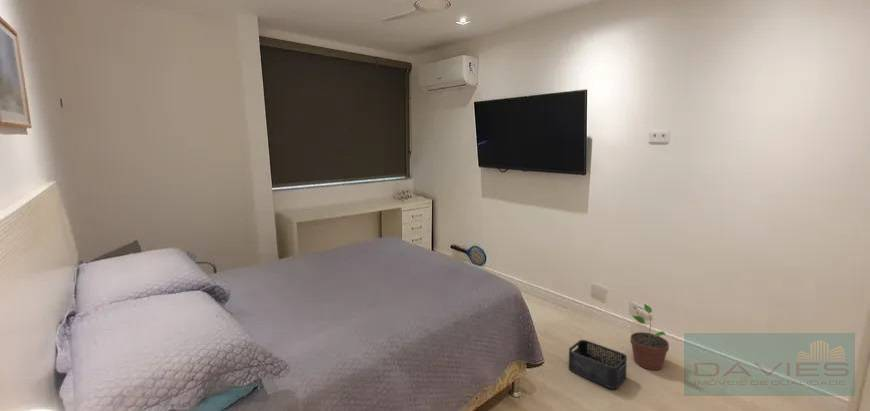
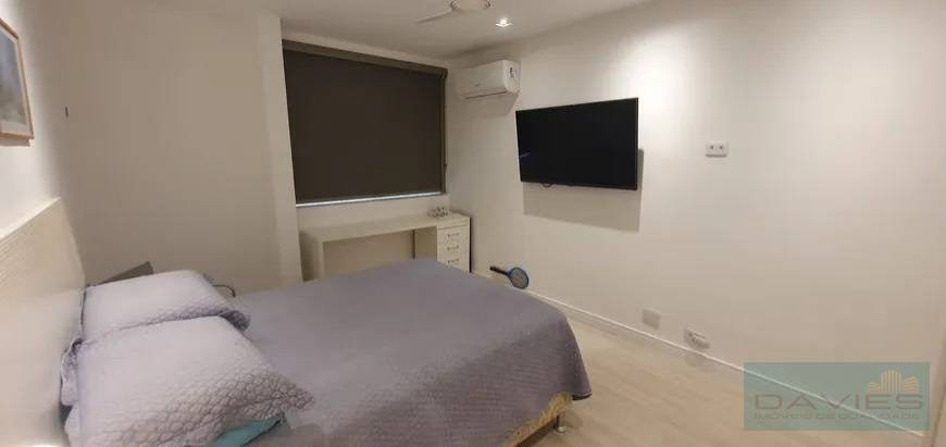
- potted plant (649, 336)
- storage bin (596, 362)
